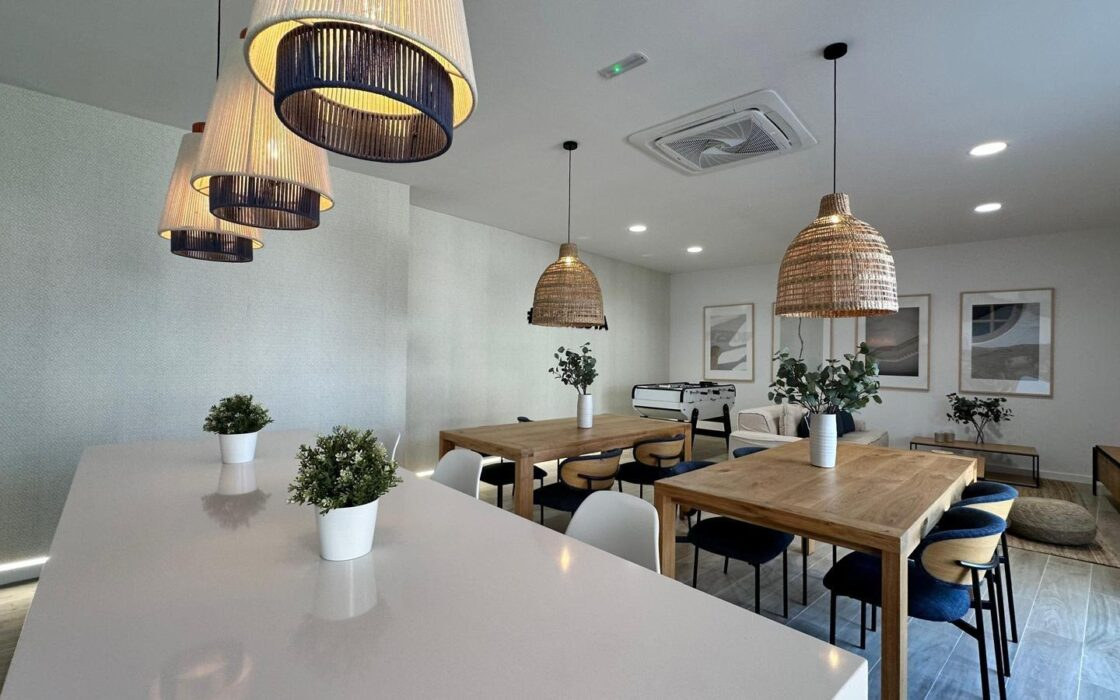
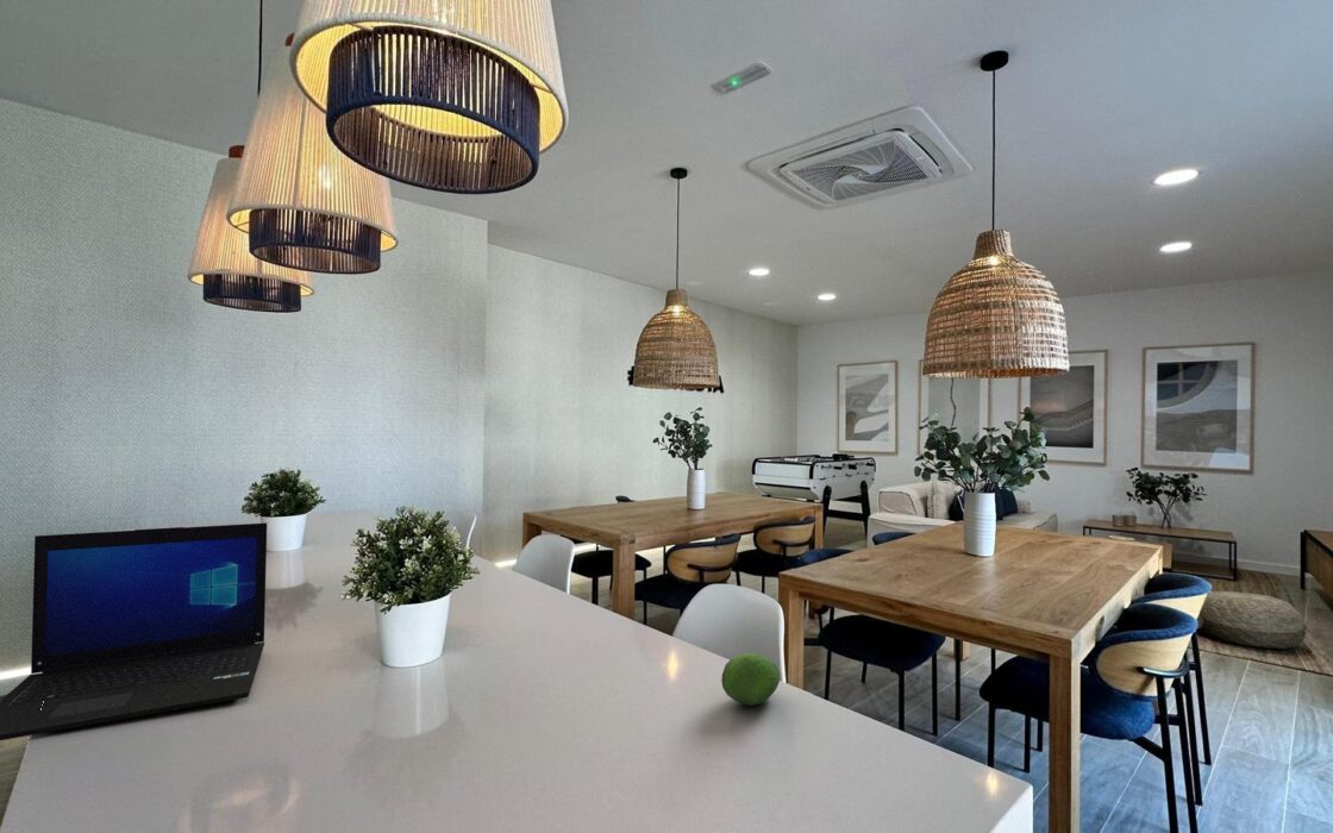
+ fruit (750, 676)
+ laptop (139, 614)
